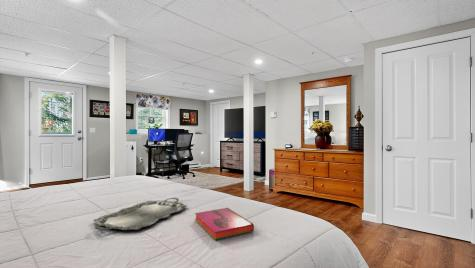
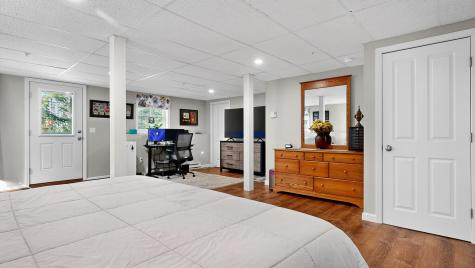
- hardback book (222, 221)
- serving tray (144, 212)
